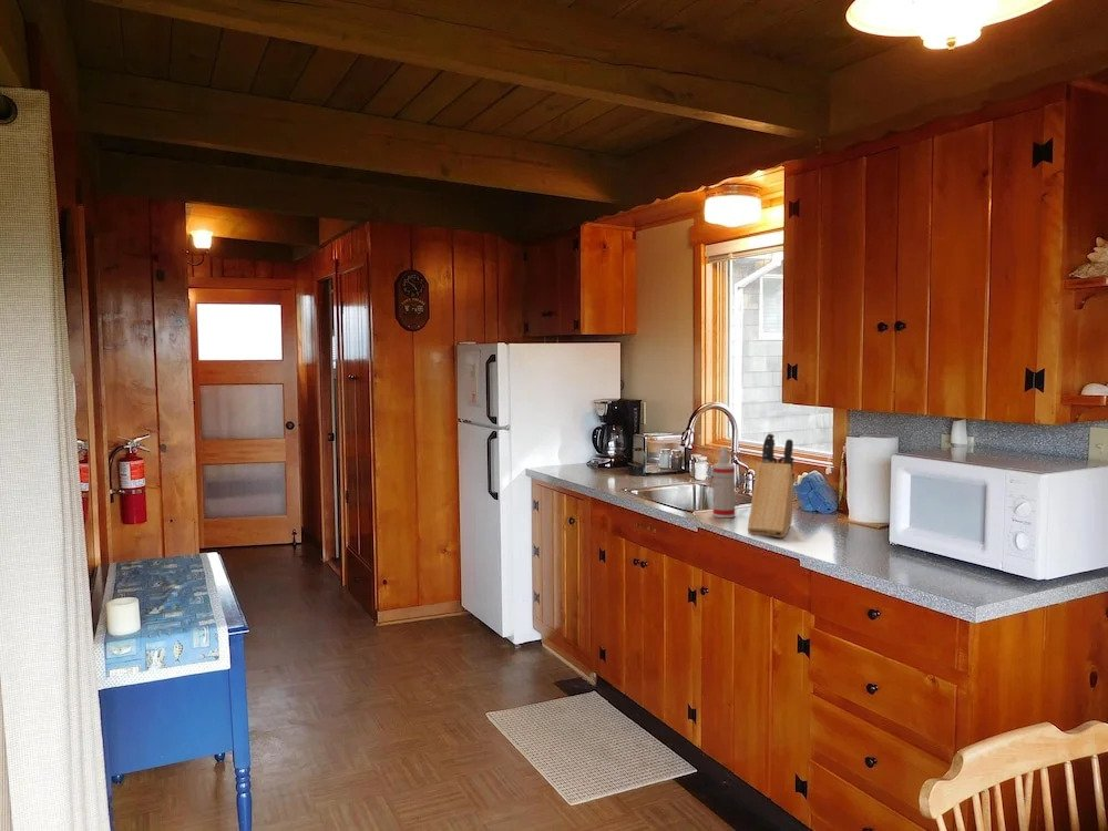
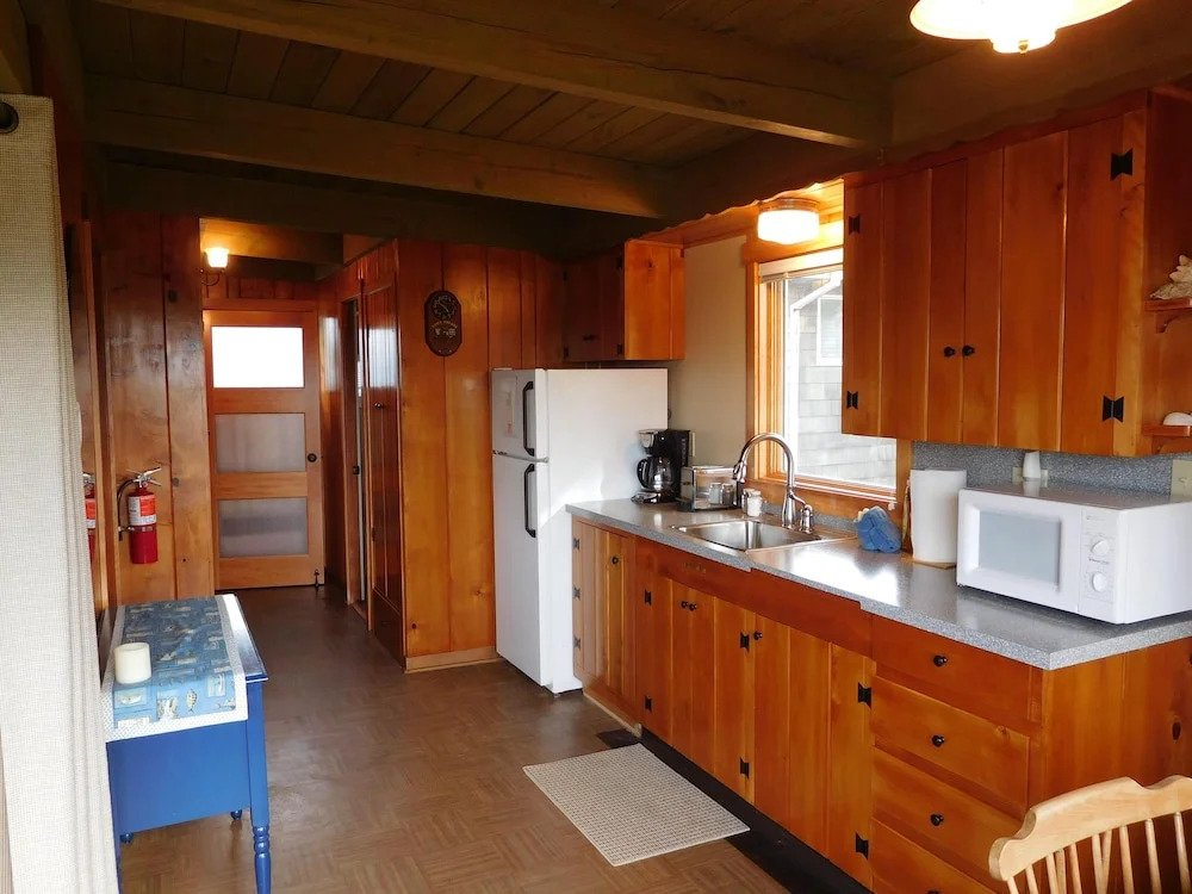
- spray bottle (724, 481)
- knife block (772, 482)
